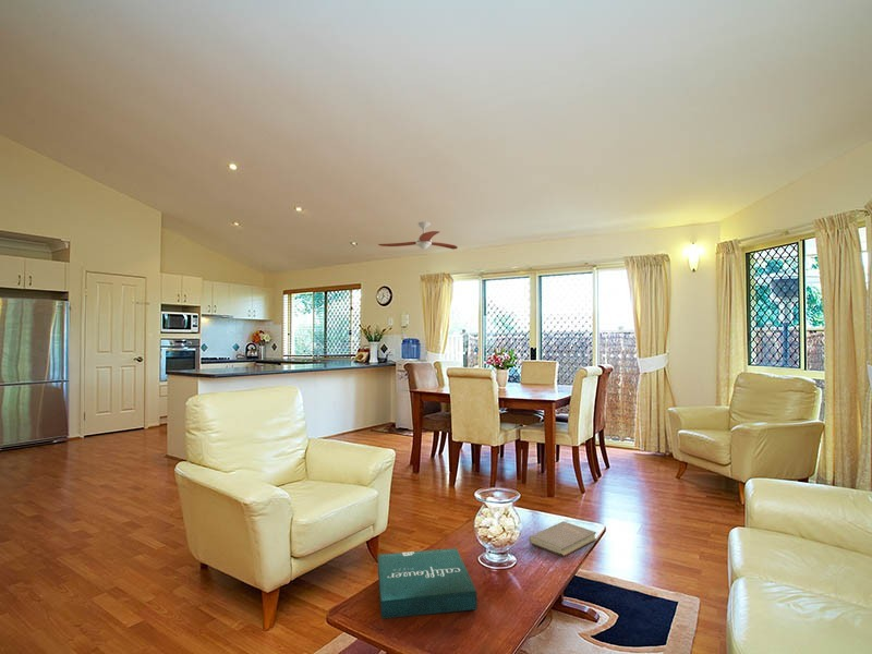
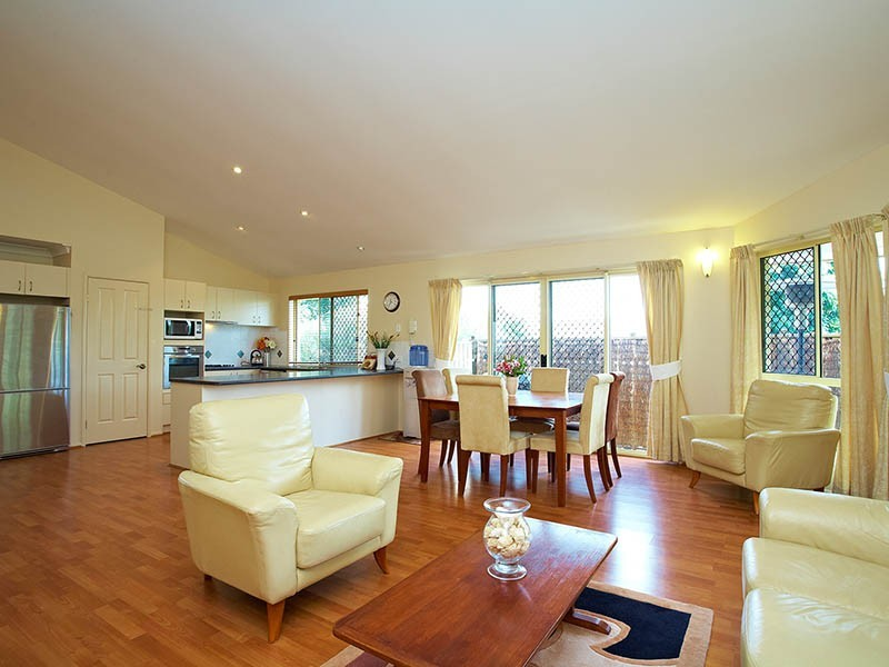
- pizza box (423, 579)
- book (562, 537)
- ceiling fan (420, 235)
